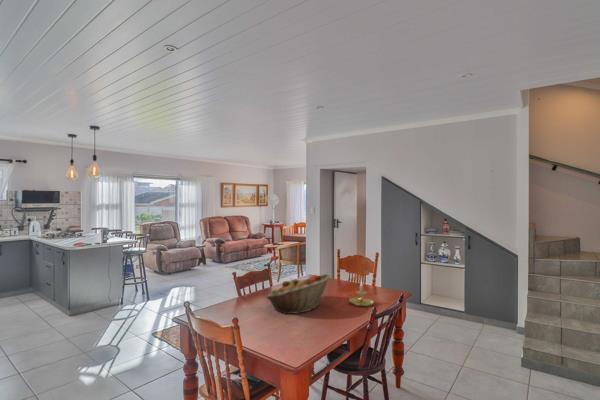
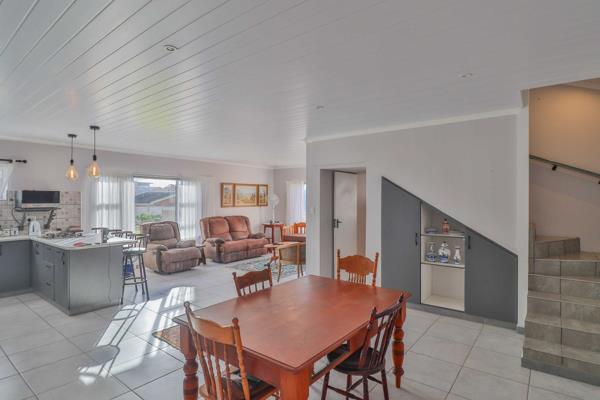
- fruit basket (299, 290)
- candle holder (359, 291)
